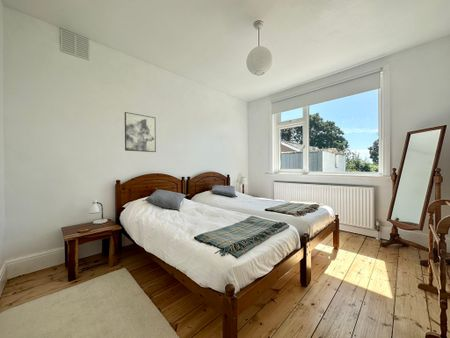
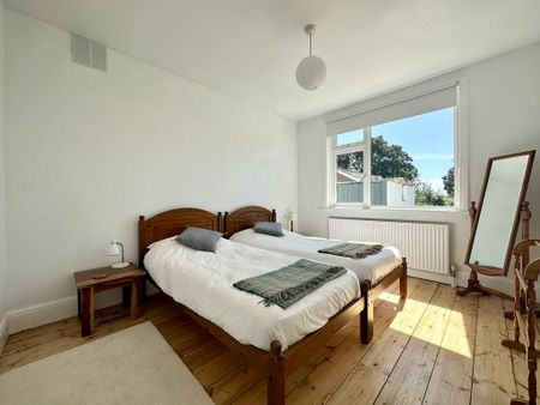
- wall art (140, 133)
